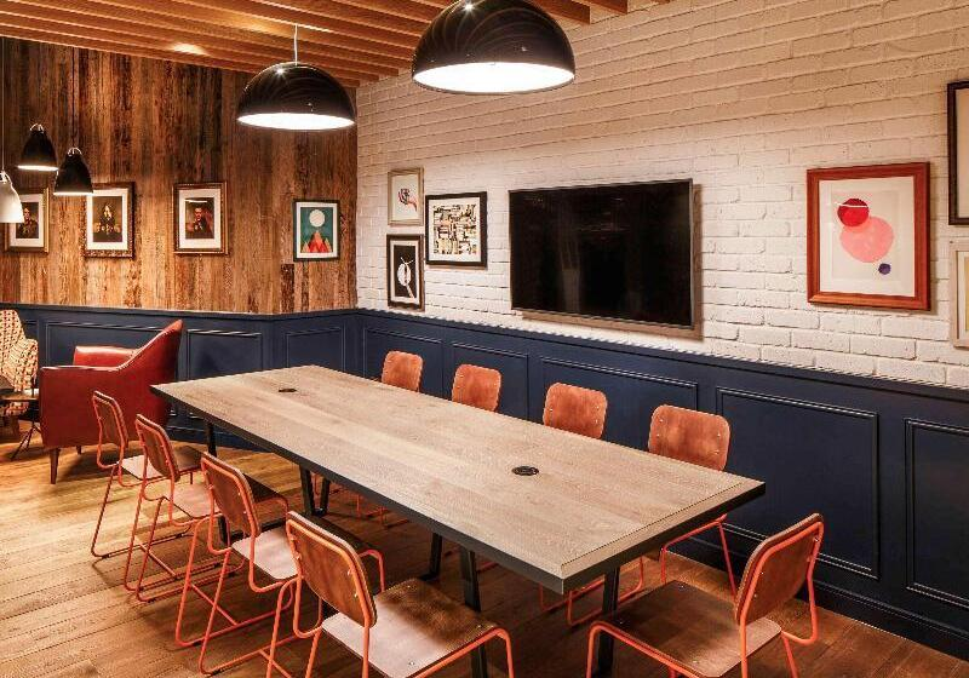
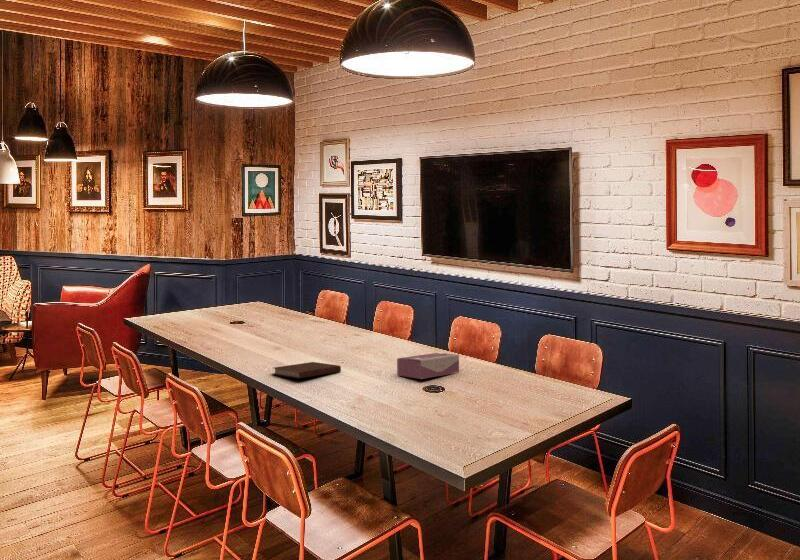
+ tissue box (428, 364)
+ notebook (306, 369)
